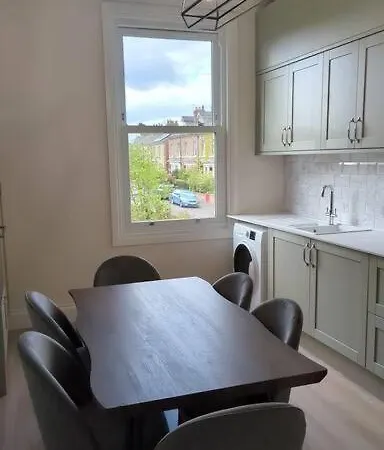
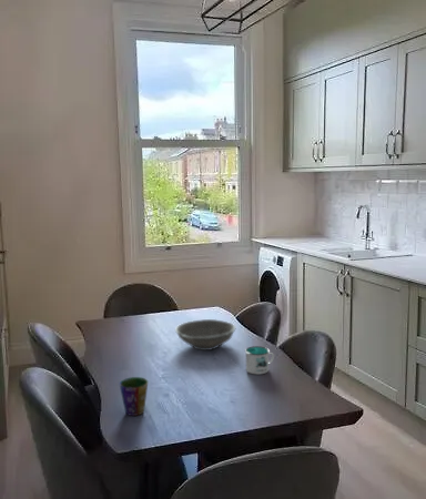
+ bowl (205, 336)
+ mug (260, 359)
+ cup (134, 398)
